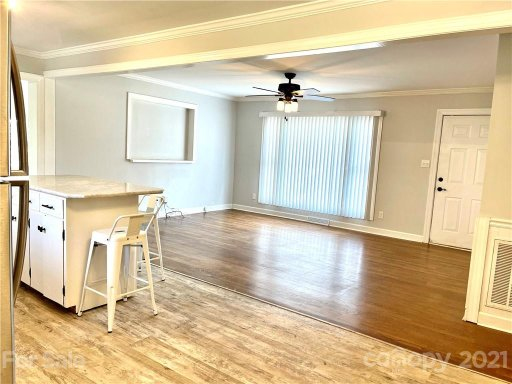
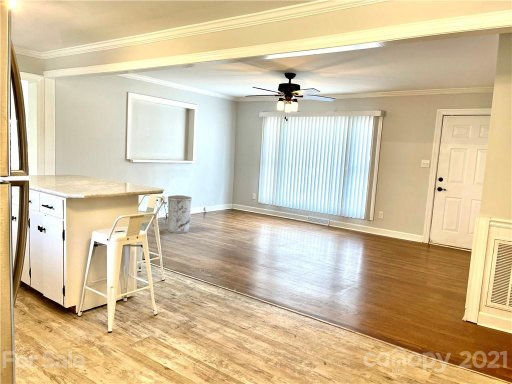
+ trash can (179, 213)
